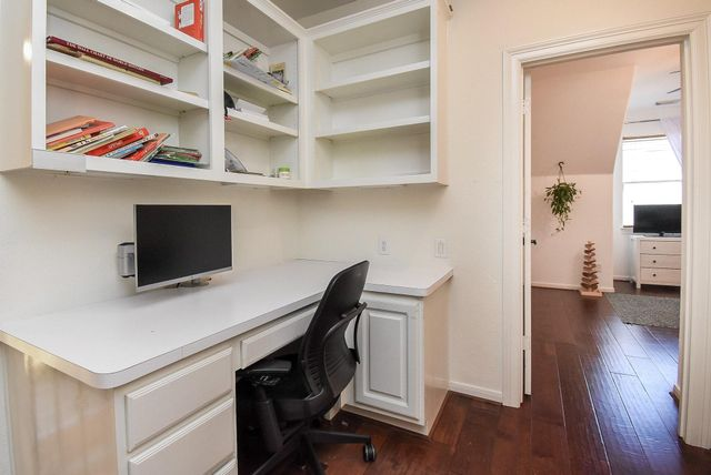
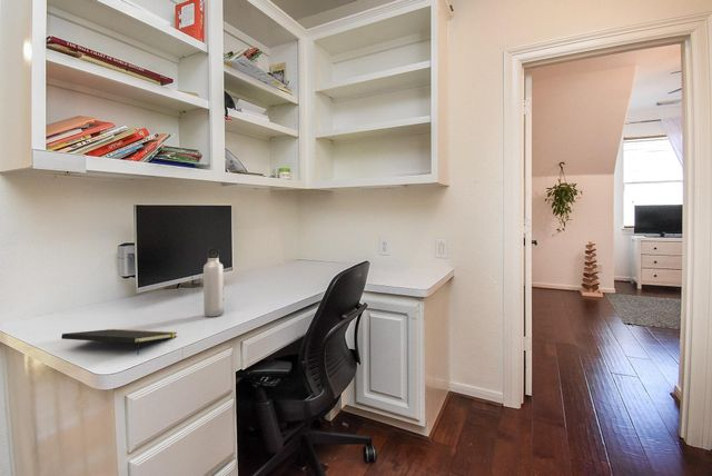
+ water bottle (214, 281)
+ notepad (122, 335)
